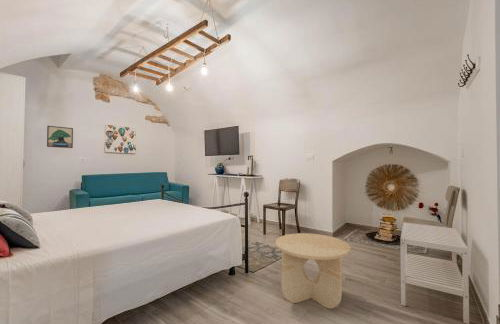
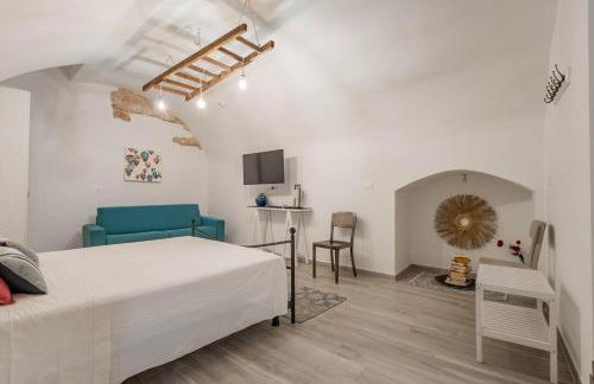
- side table (305, 273)
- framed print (60, 137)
